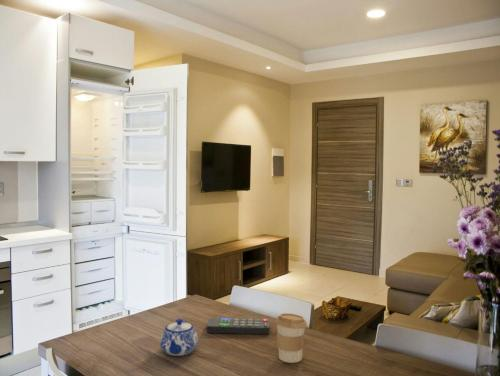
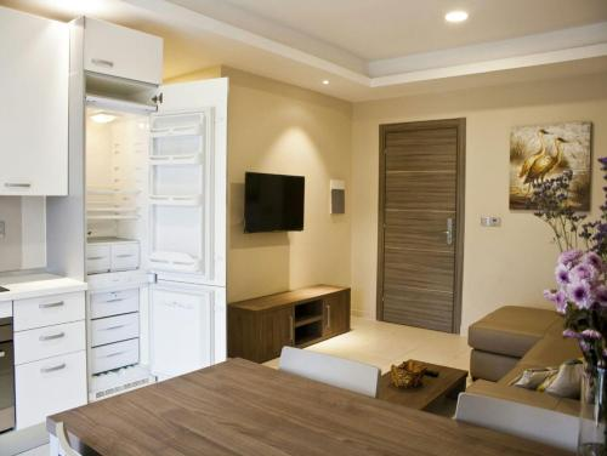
- coffee cup (290, 336)
- teapot (178, 336)
- remote control (238, 325)
